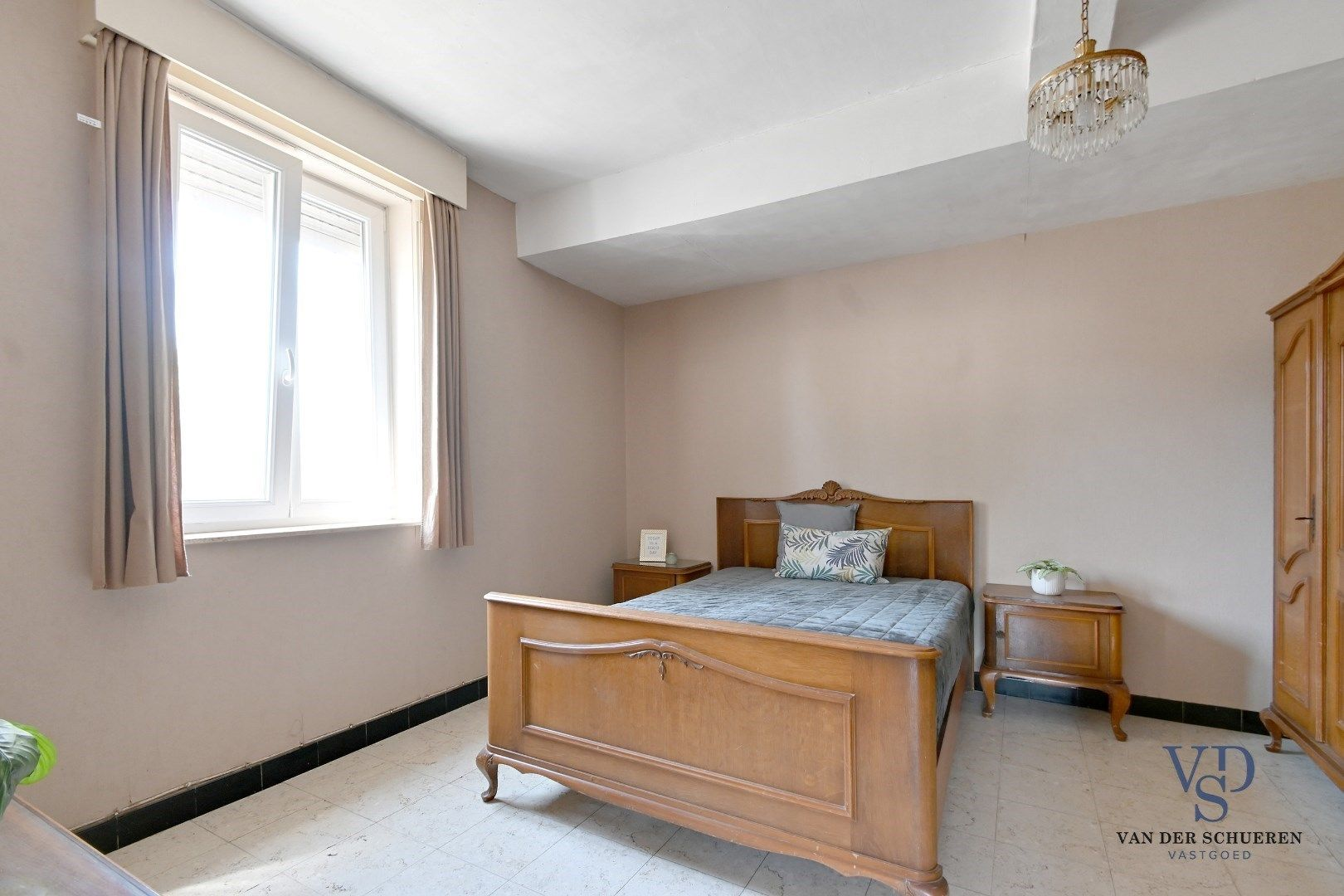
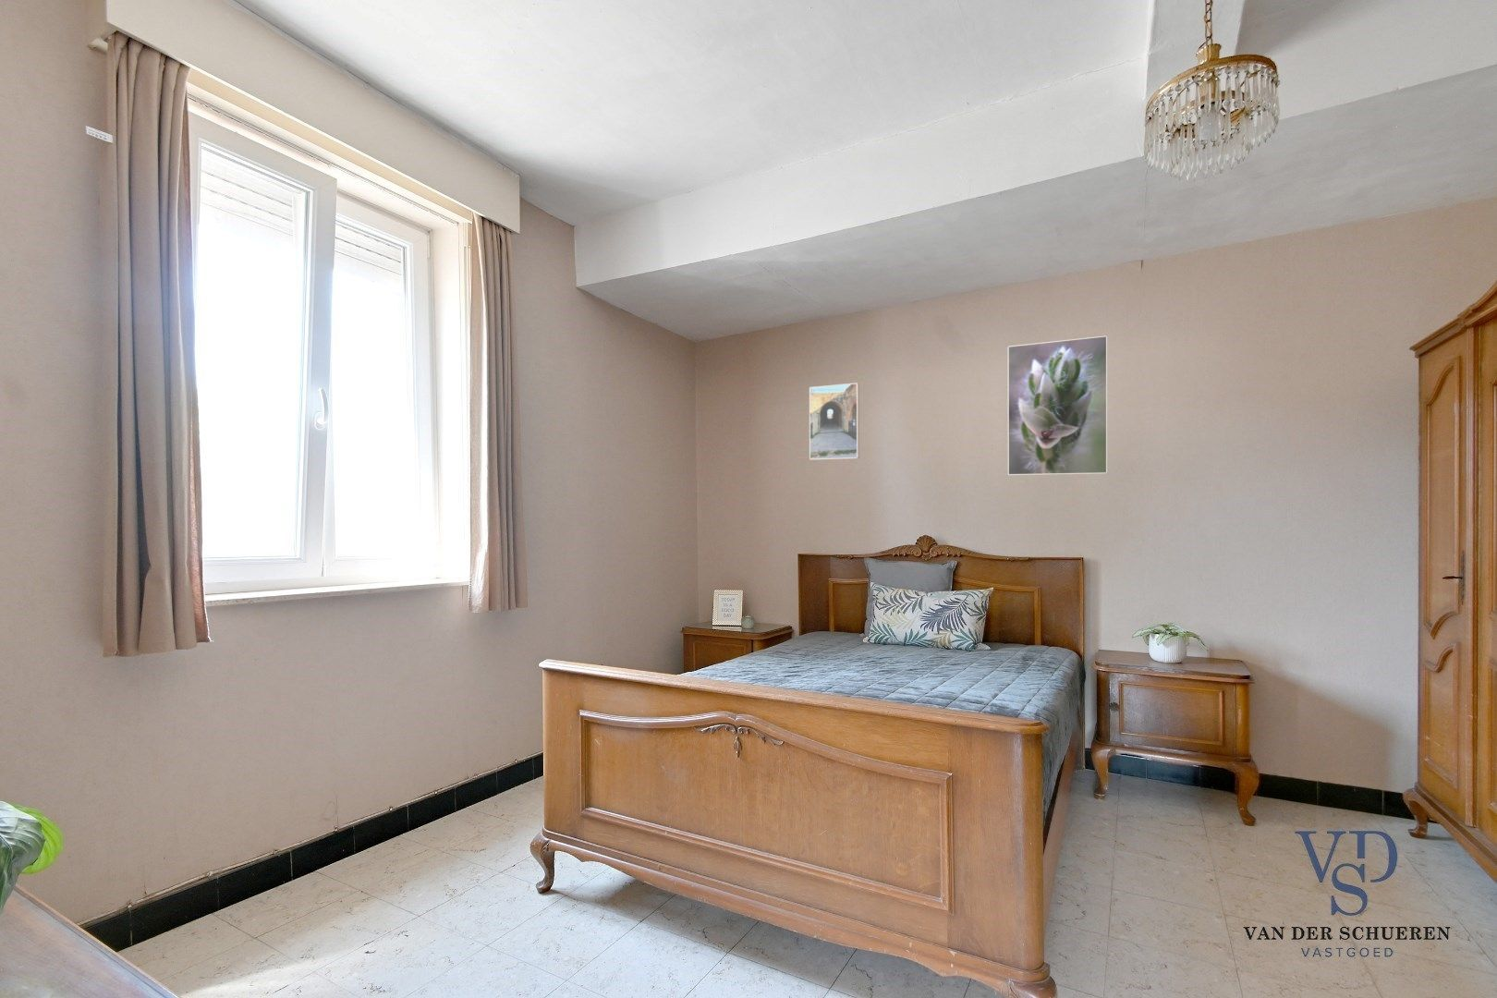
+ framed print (833, 421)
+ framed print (1056, 408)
